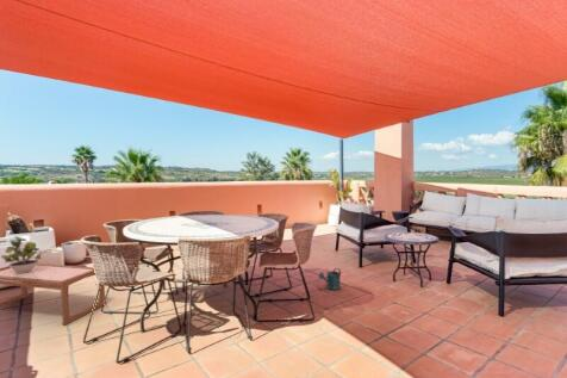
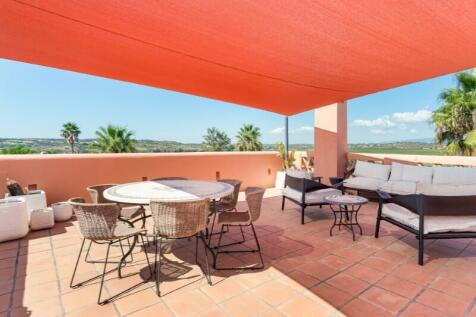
- potted plant (23, 253)
- coffee table (42, 287)
- watering can (330, 279)
